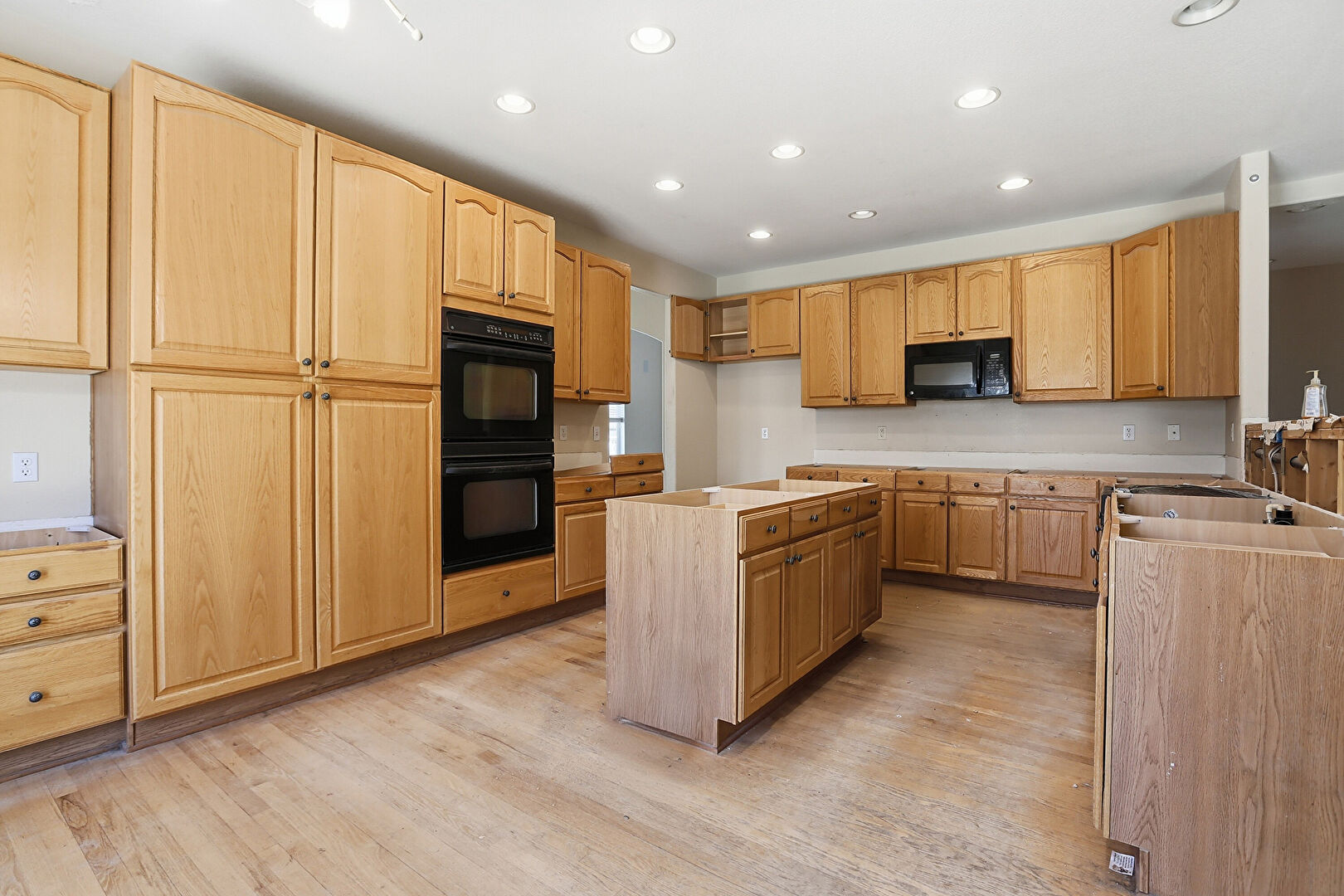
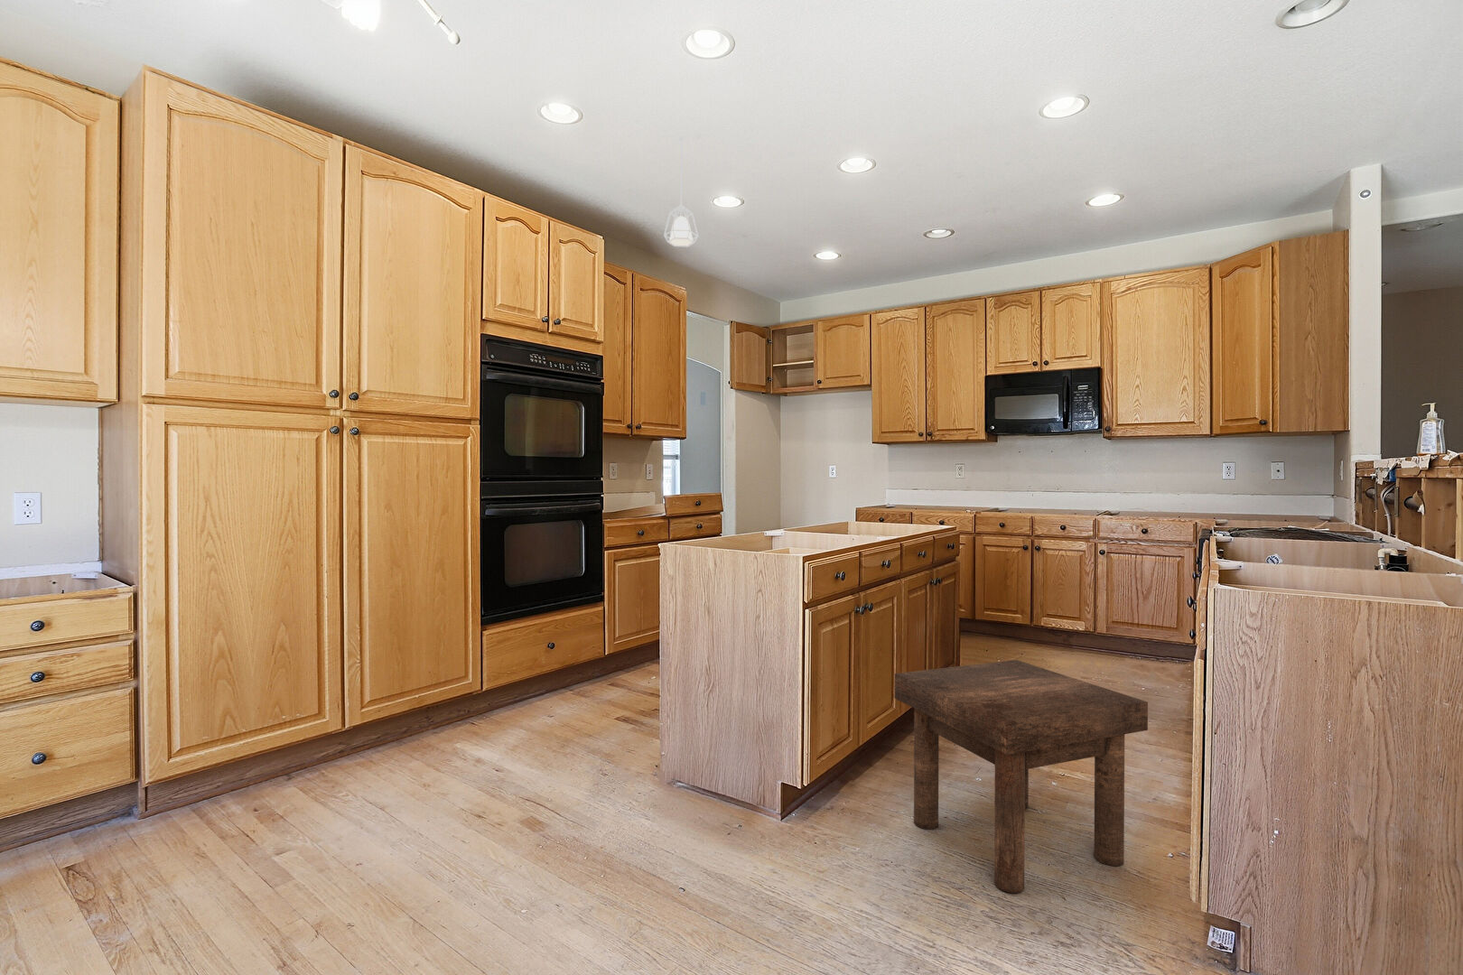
+ stool (1011, 763)
+ pendant lamp (681, 189)
